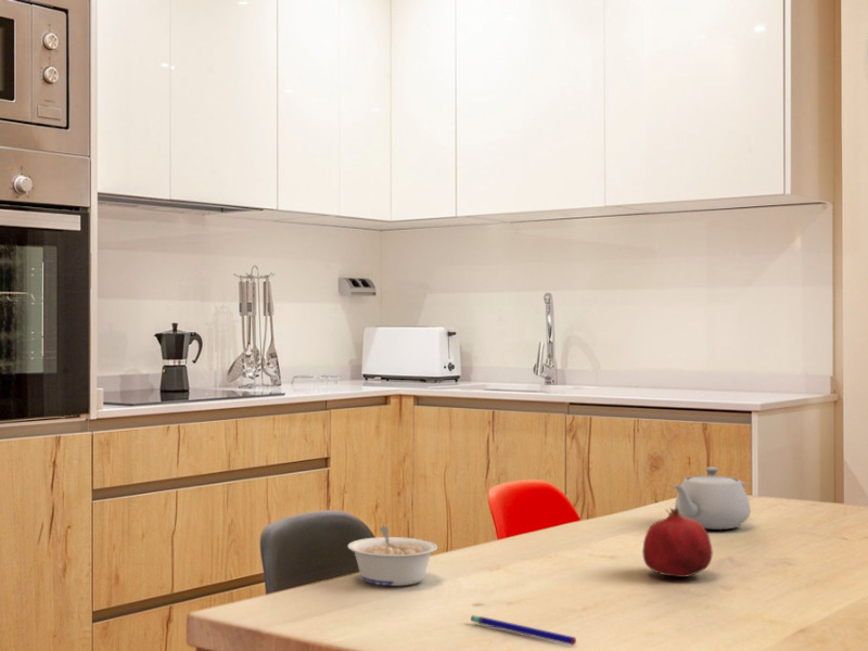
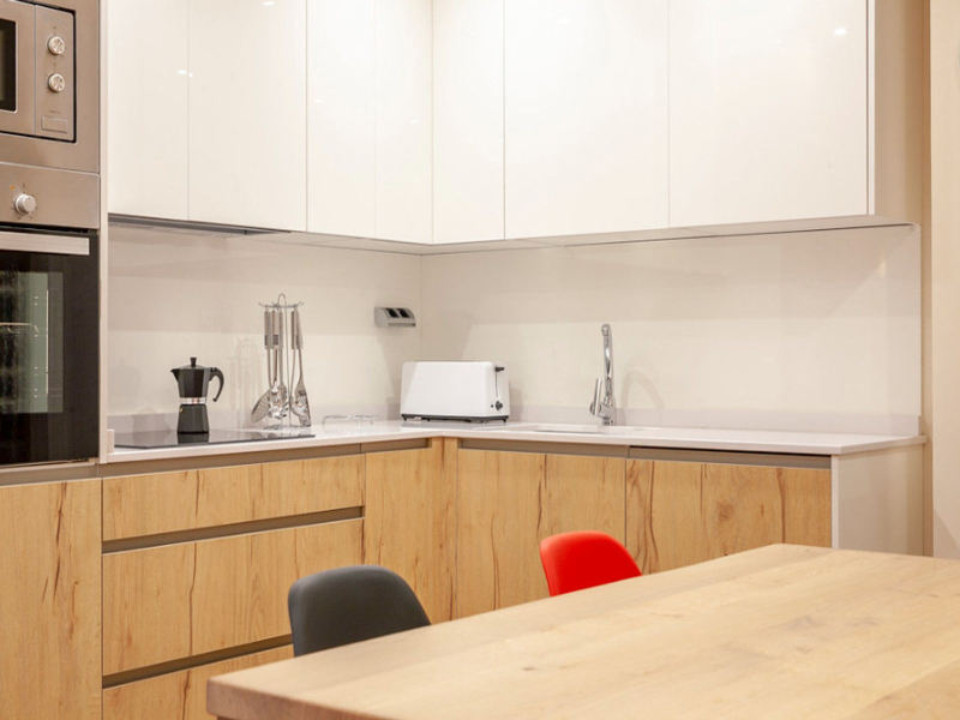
- legume (390, 558)
- pen (521, 629)
- fruit (677, 540)
- teapot (710, 496)
